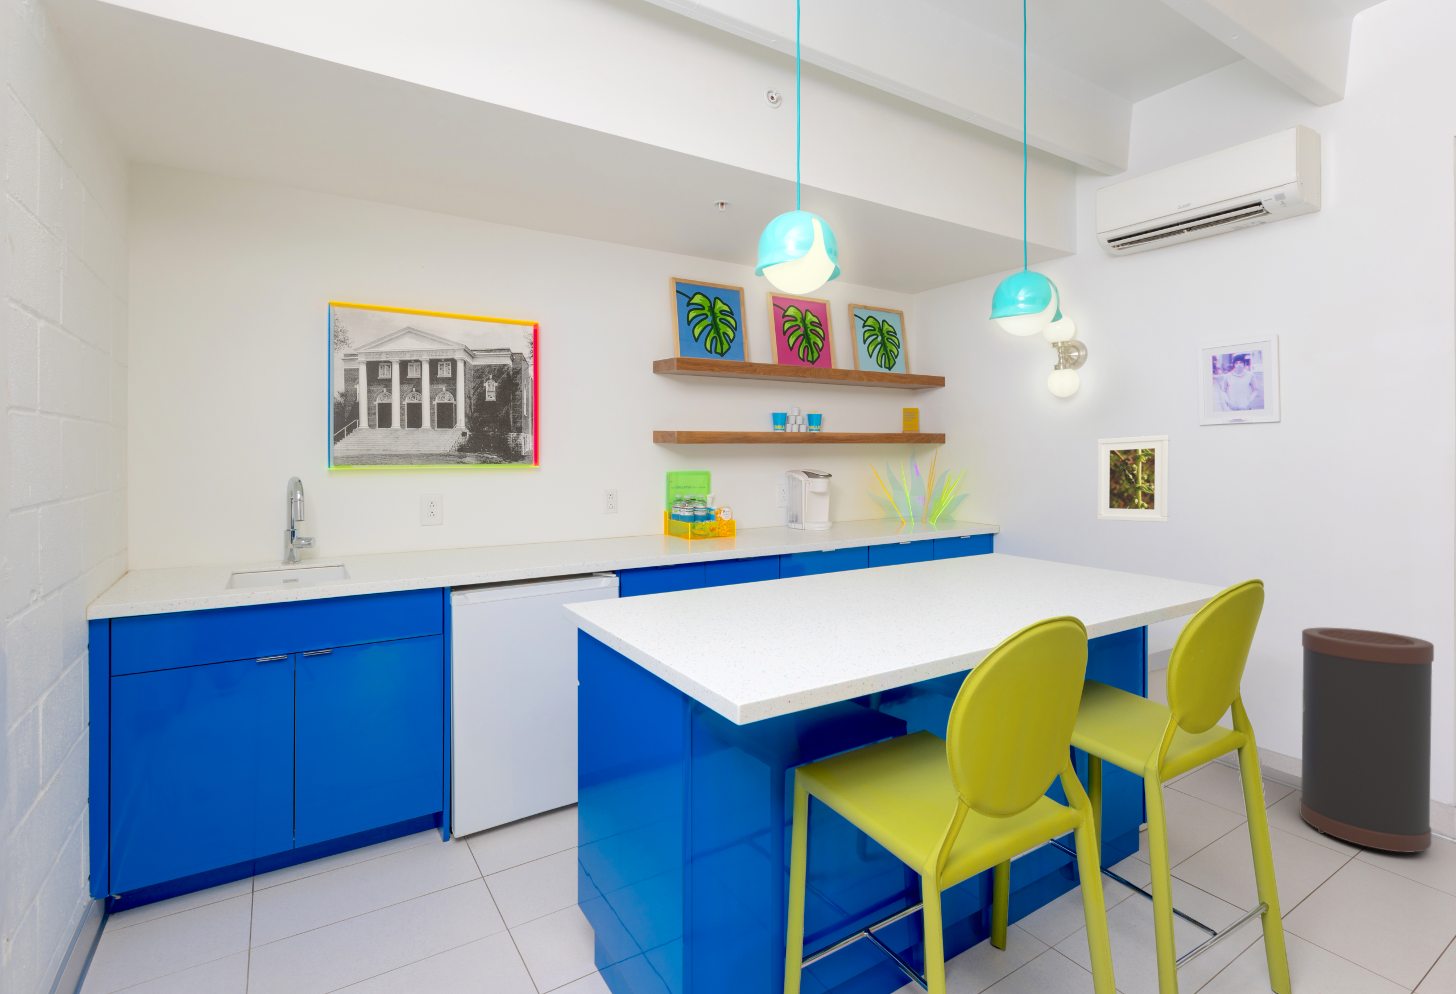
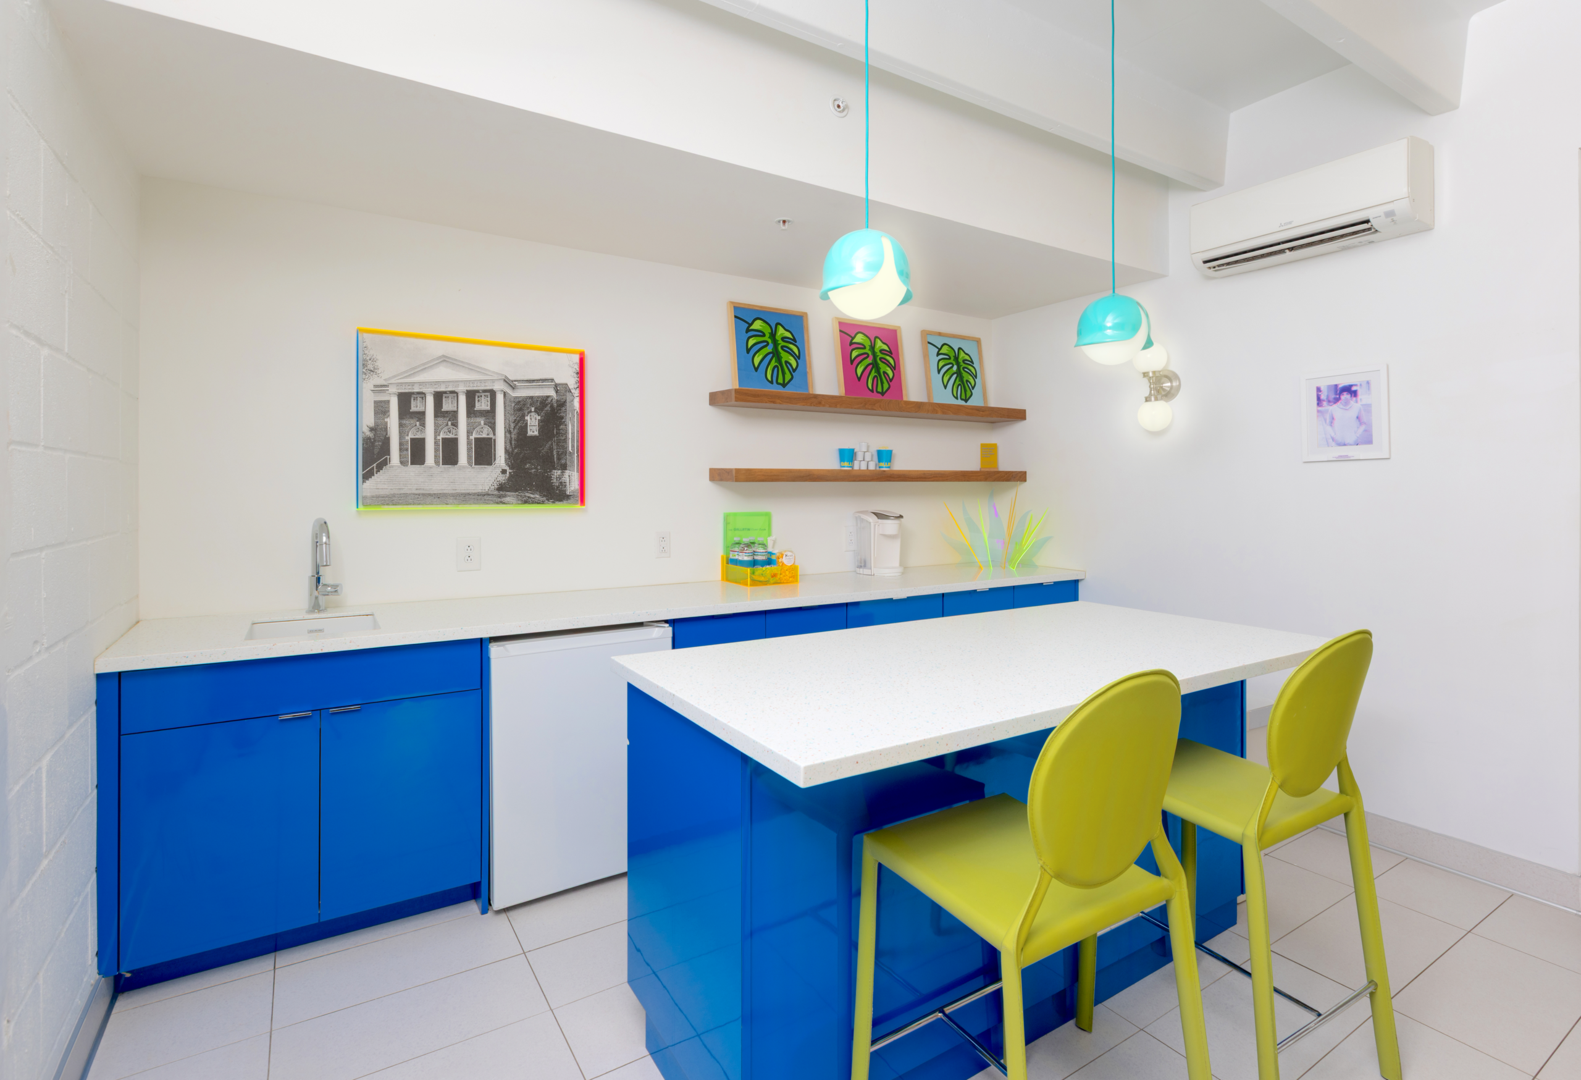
- trash can (1363, 734)
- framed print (1132, 479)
